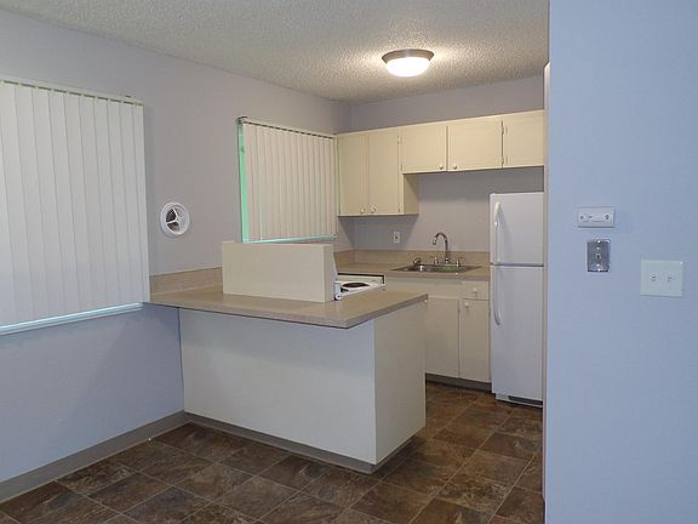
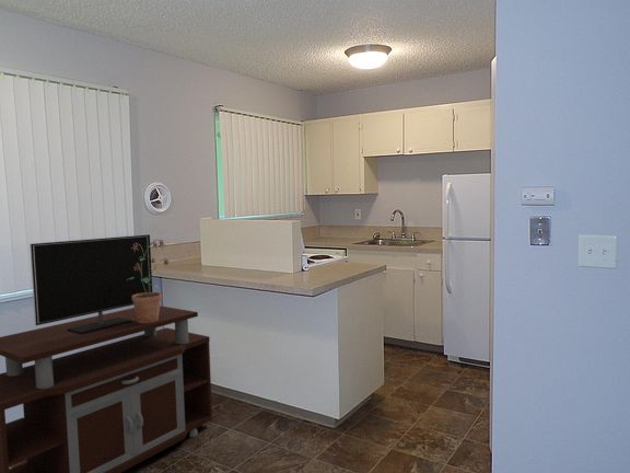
+ tv stand (103, 350)
+ potted plant (148, 279)
